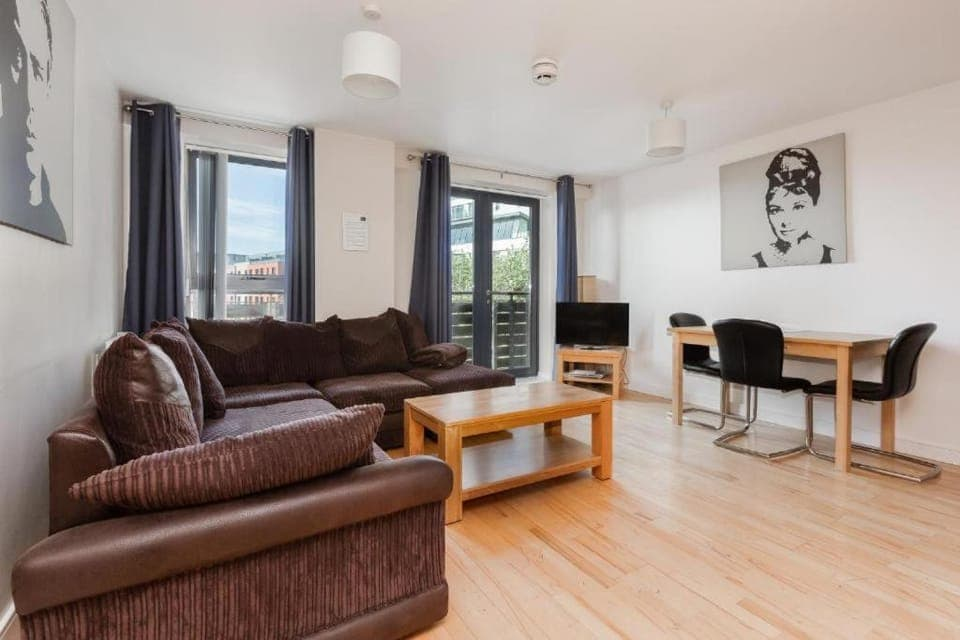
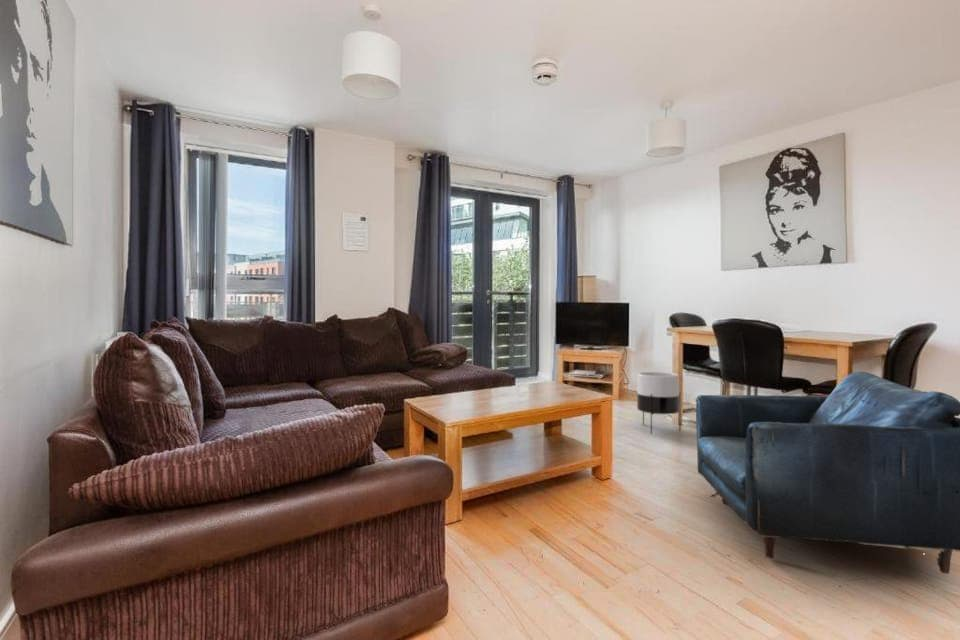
+ armchair (815, 455)
+ planter (657, 402)
